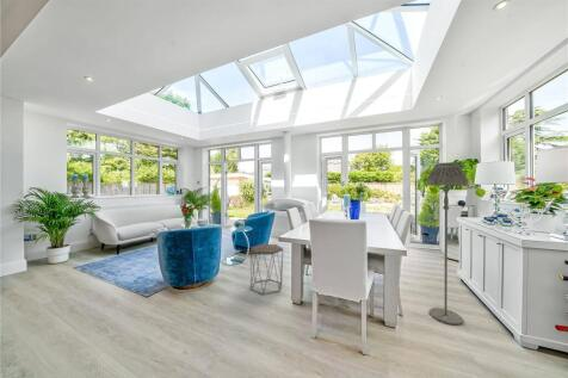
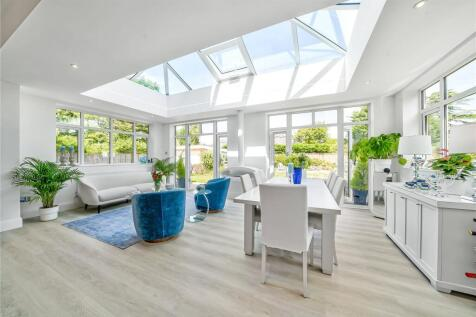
- floor lamp (445, 240)
- side table (266, 267)
